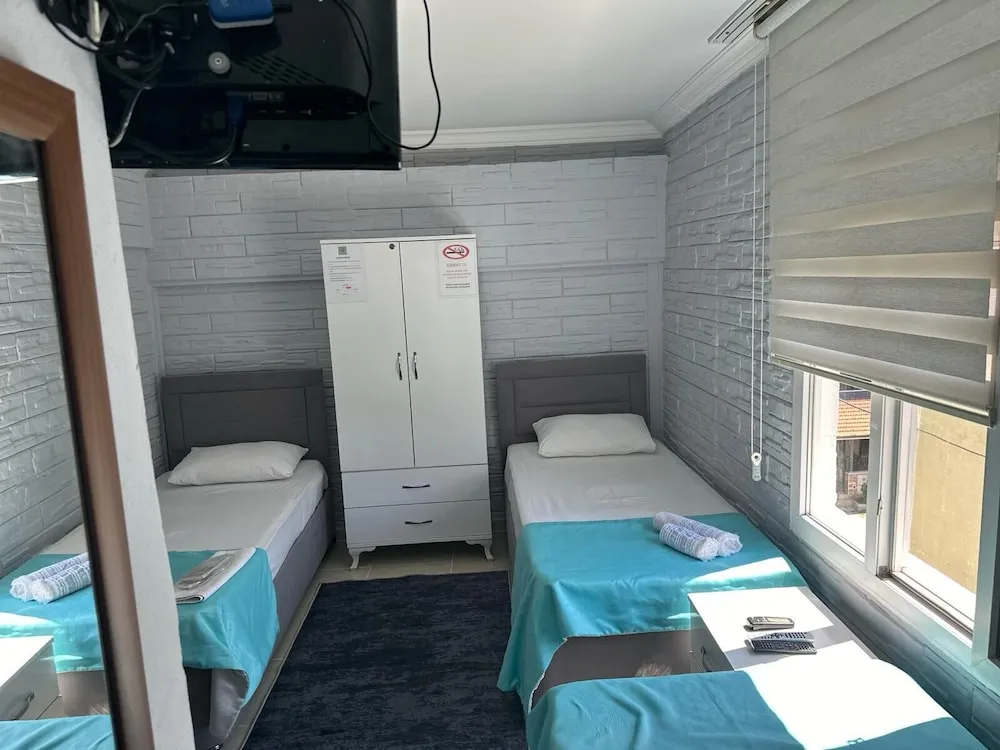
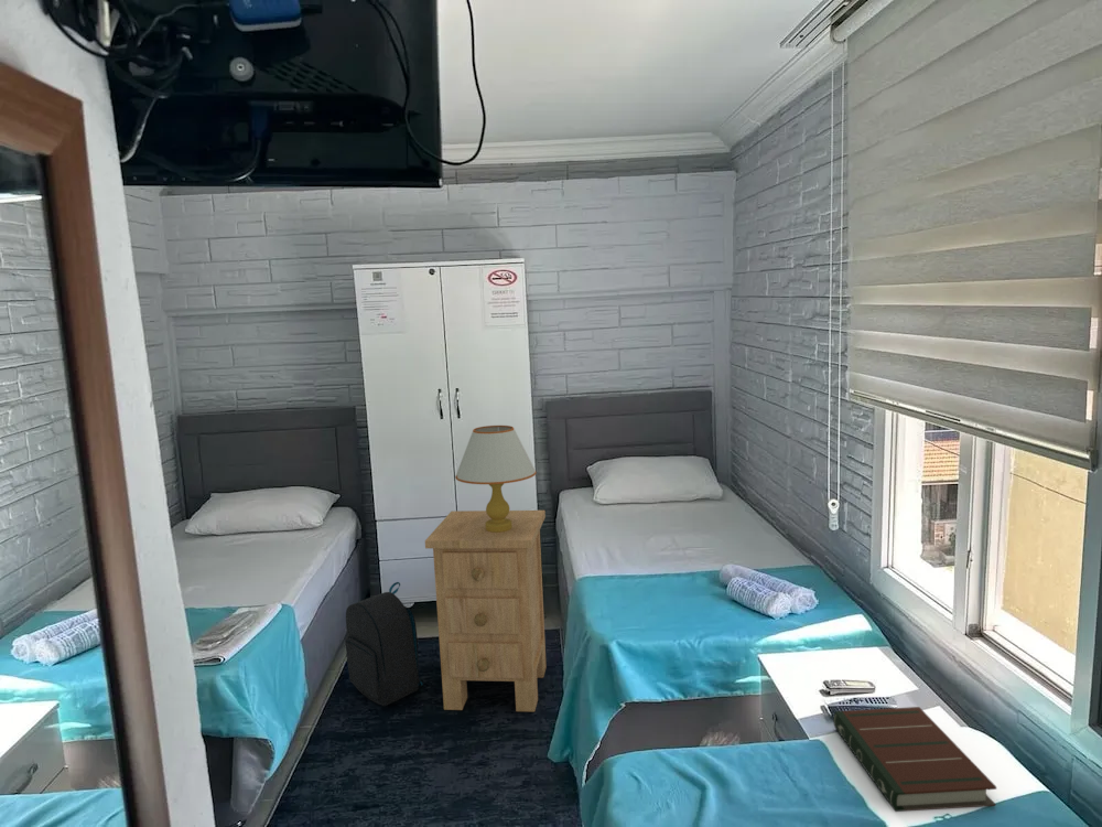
+ table lamp (496, 479)
+ backpack (381, 641)
+ nightstand (491, 610)
+ book (907, 754)
